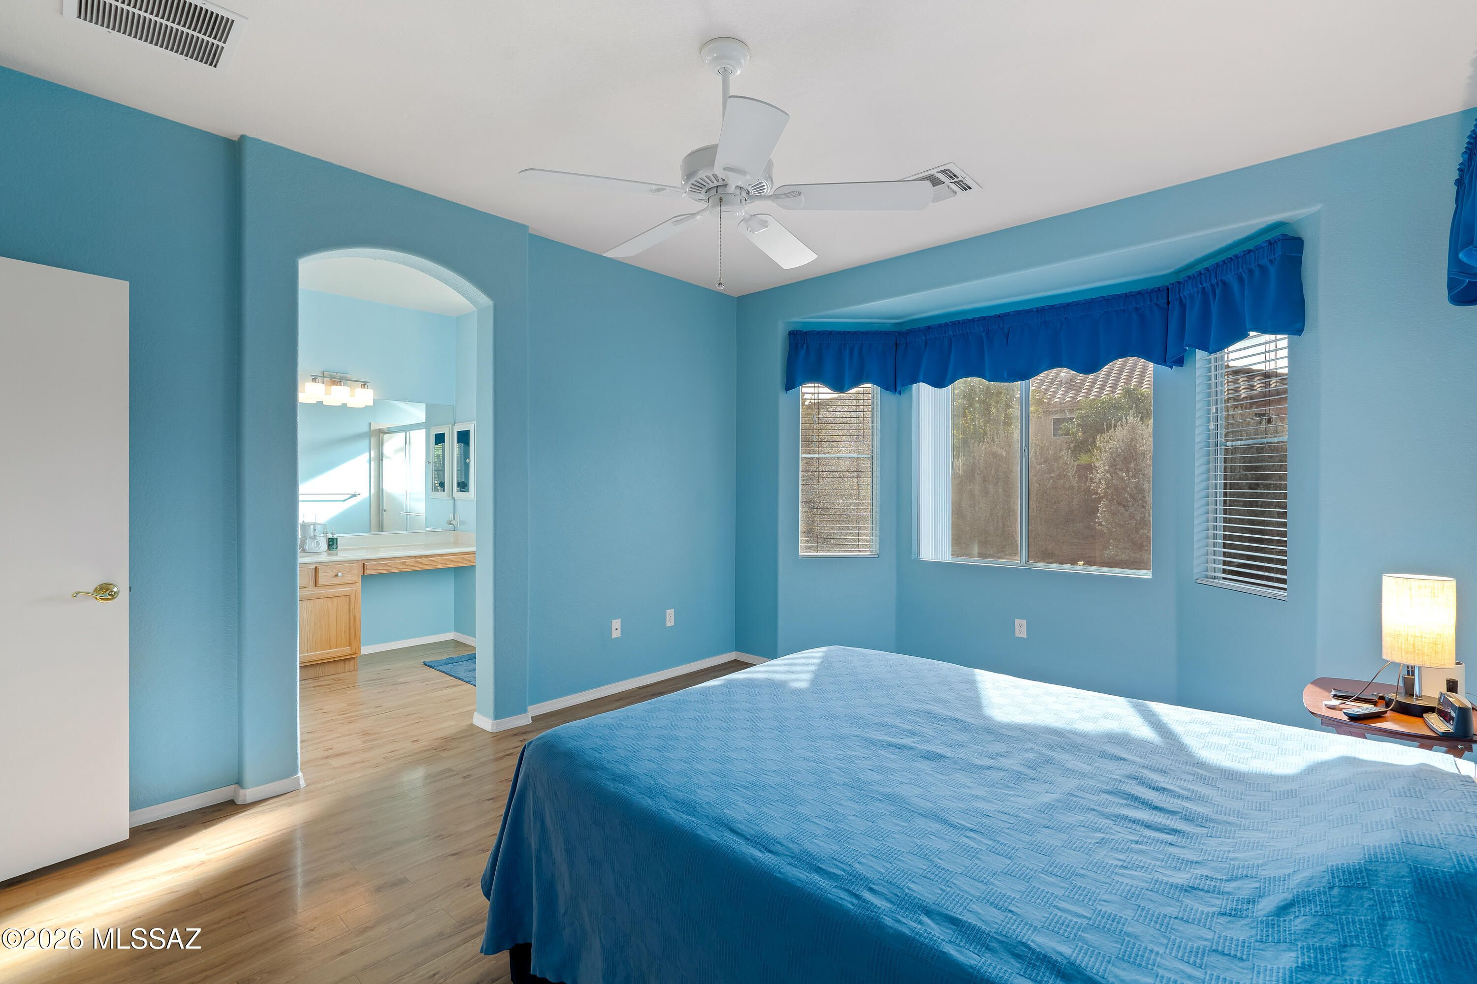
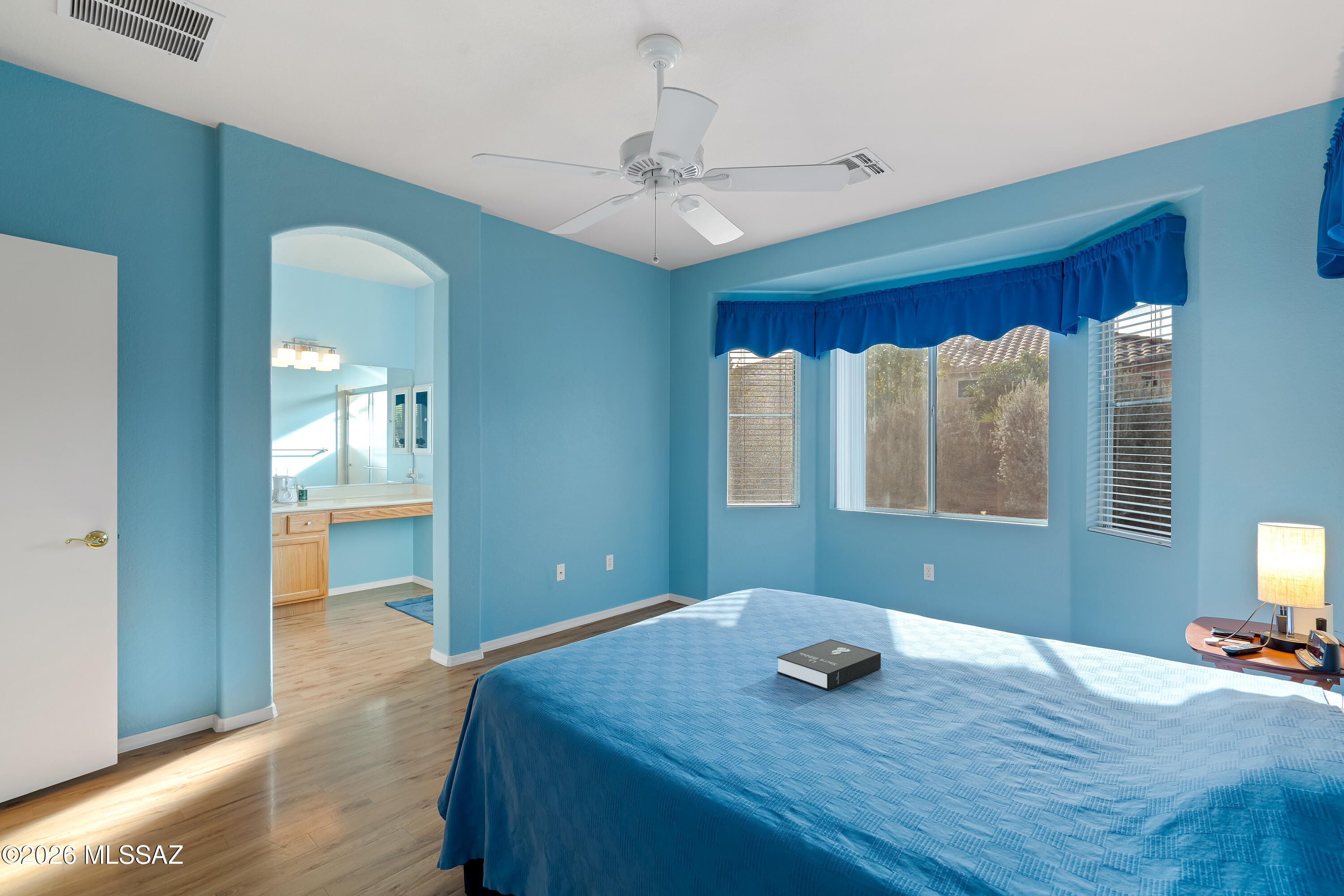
+ booklet (829, 662)
